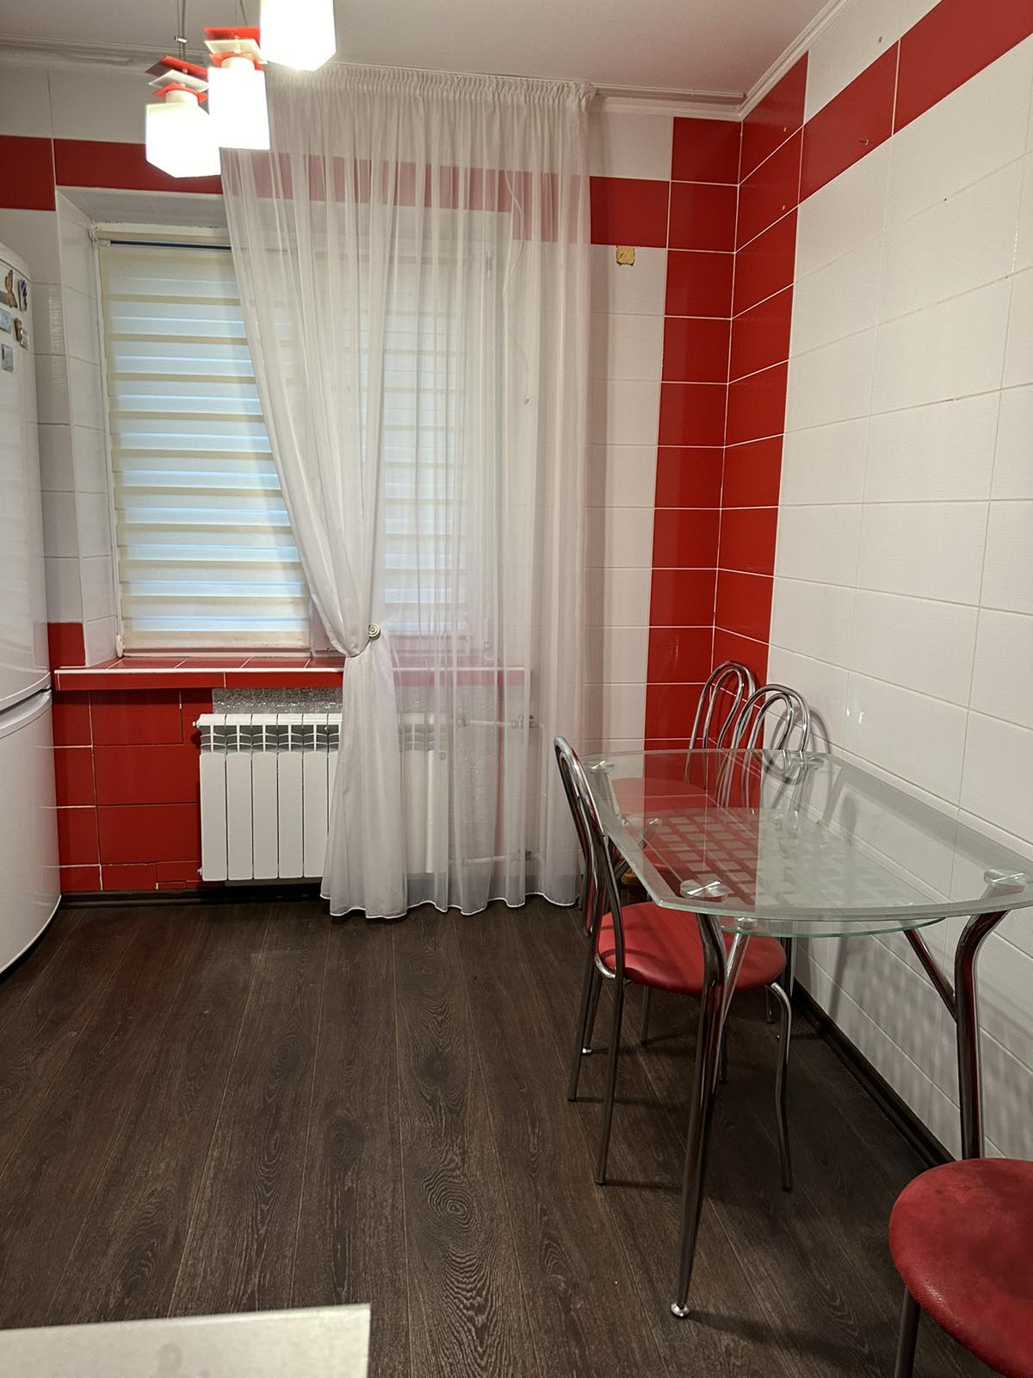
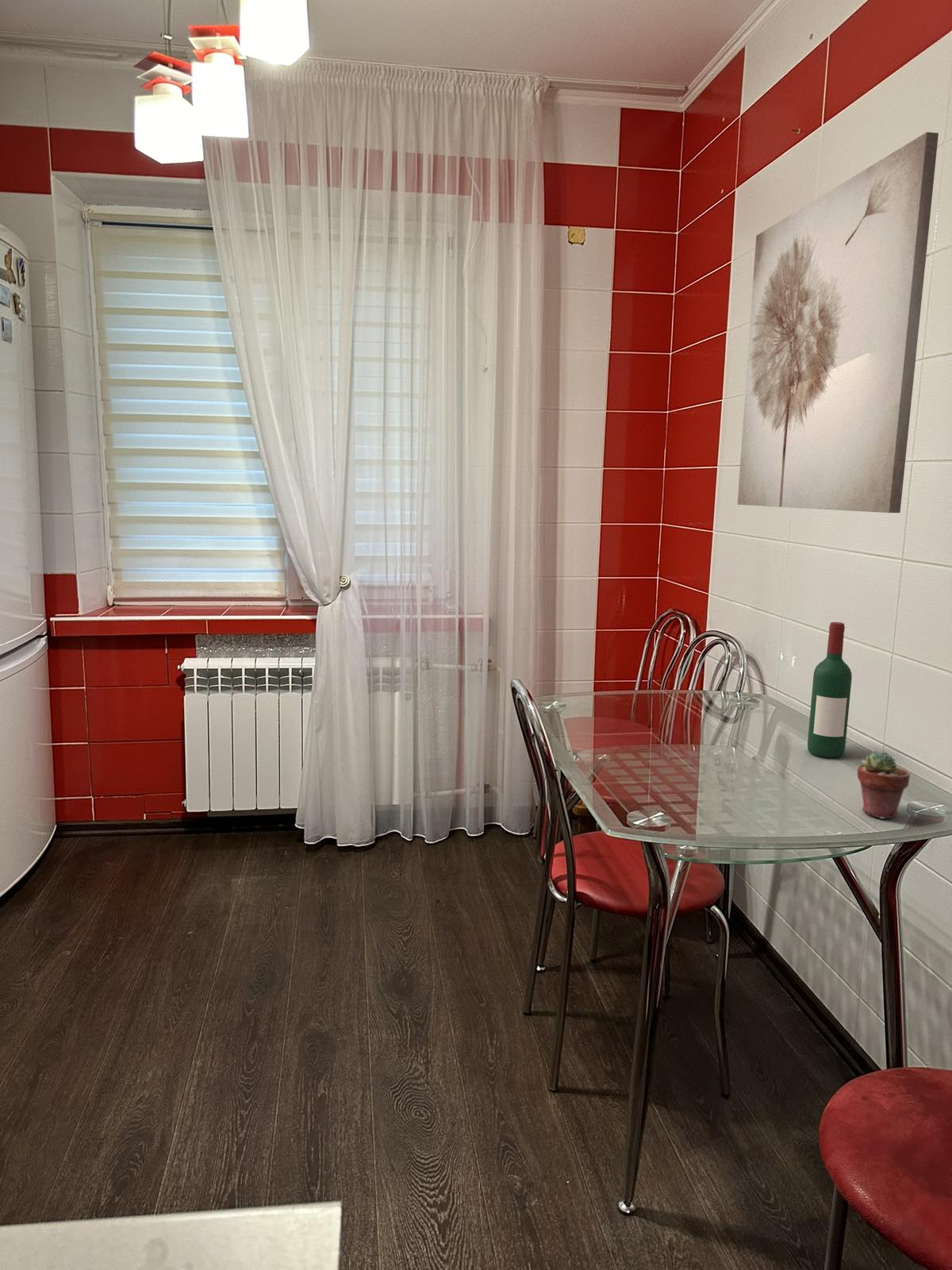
+ potted succulent (881, 782)
+ wine bottle (831, 688)
+ wall art (818, 355)
